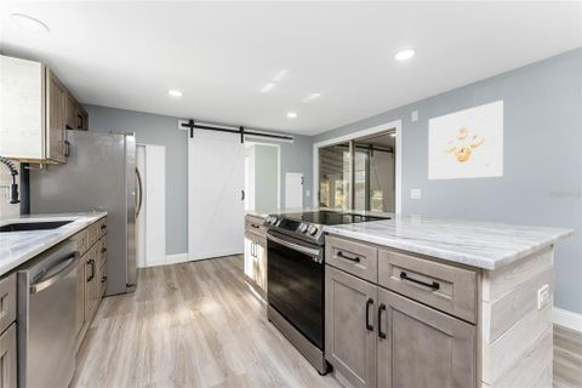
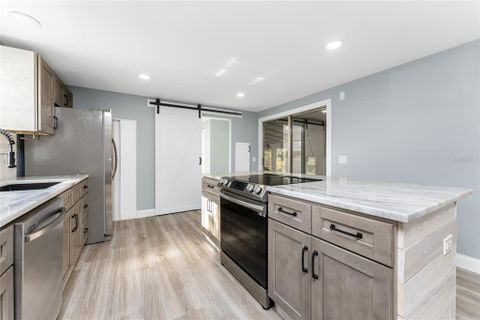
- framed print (461, 144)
